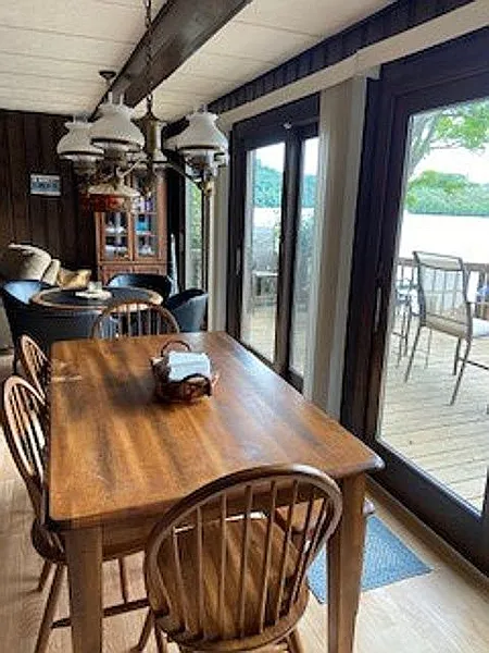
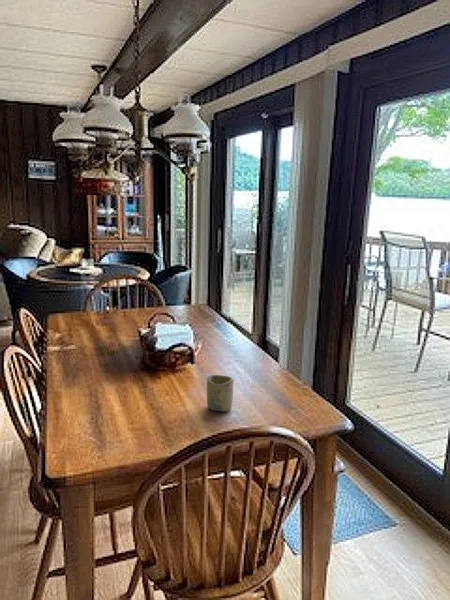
+ cup (219, 393)
